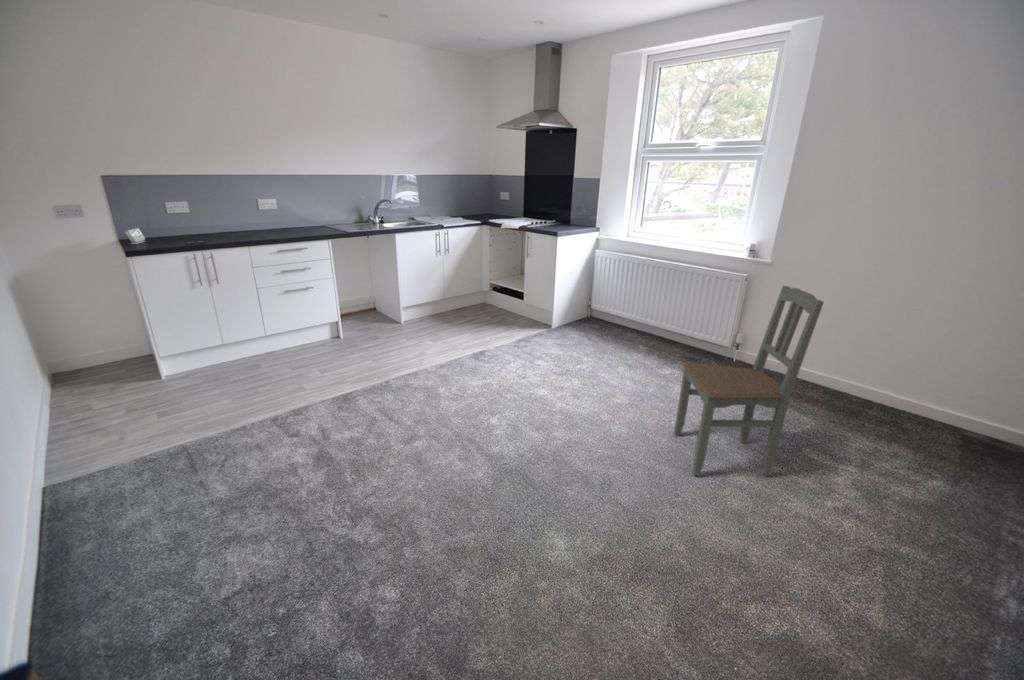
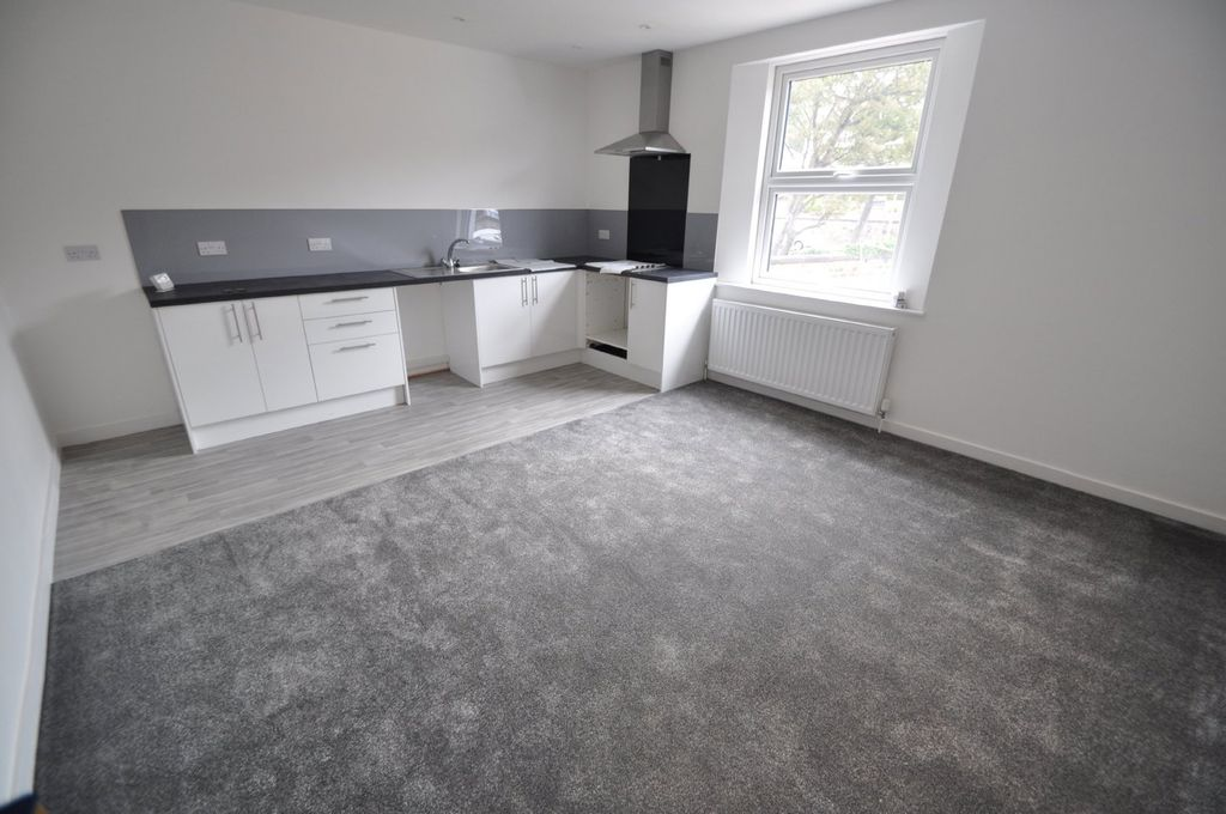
- dining chair (739, 378)
